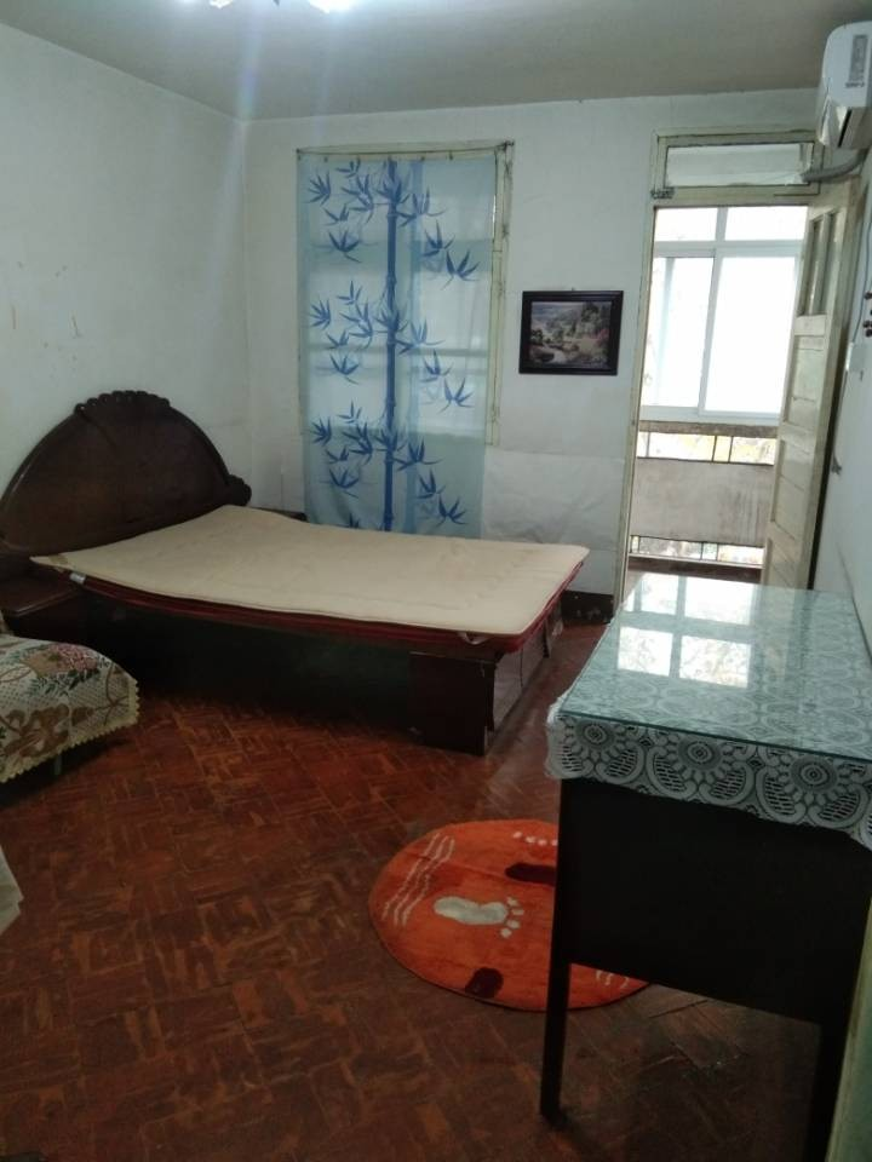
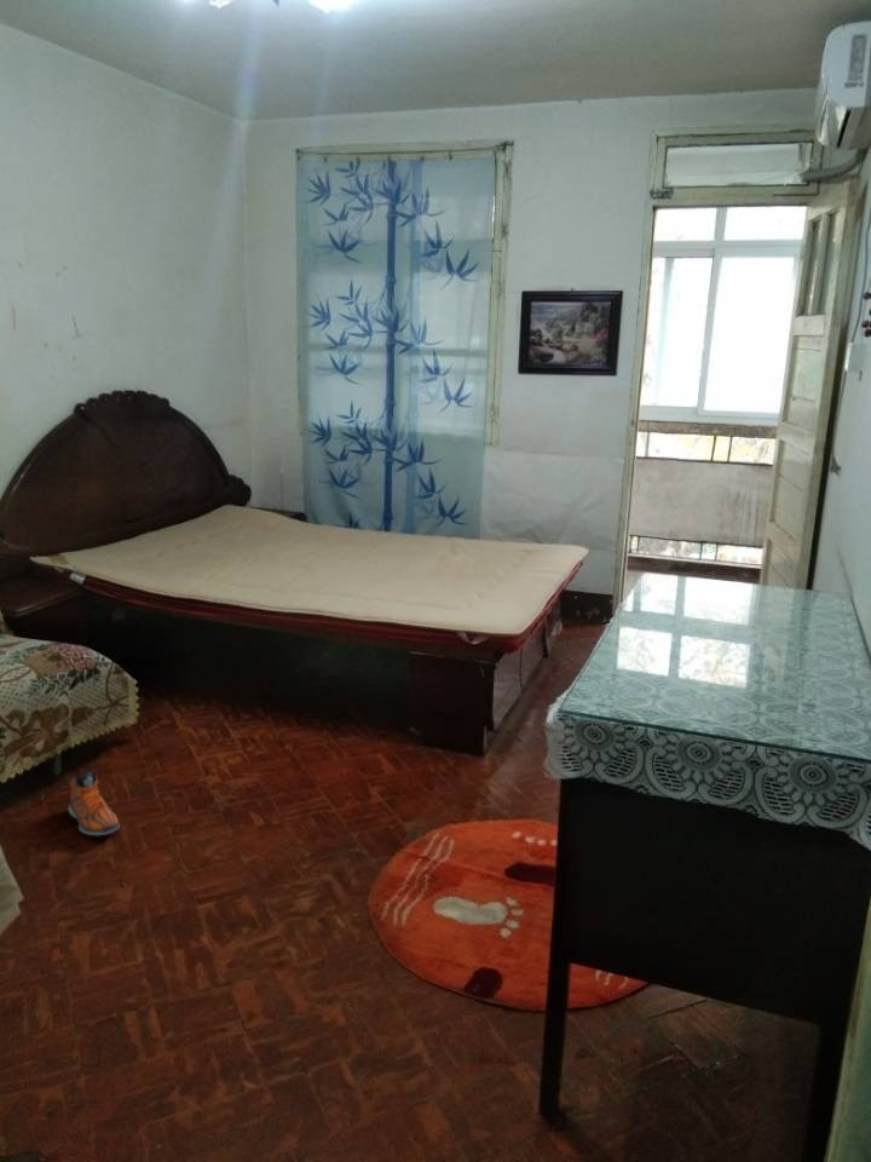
+ sneaker (90, 800)
